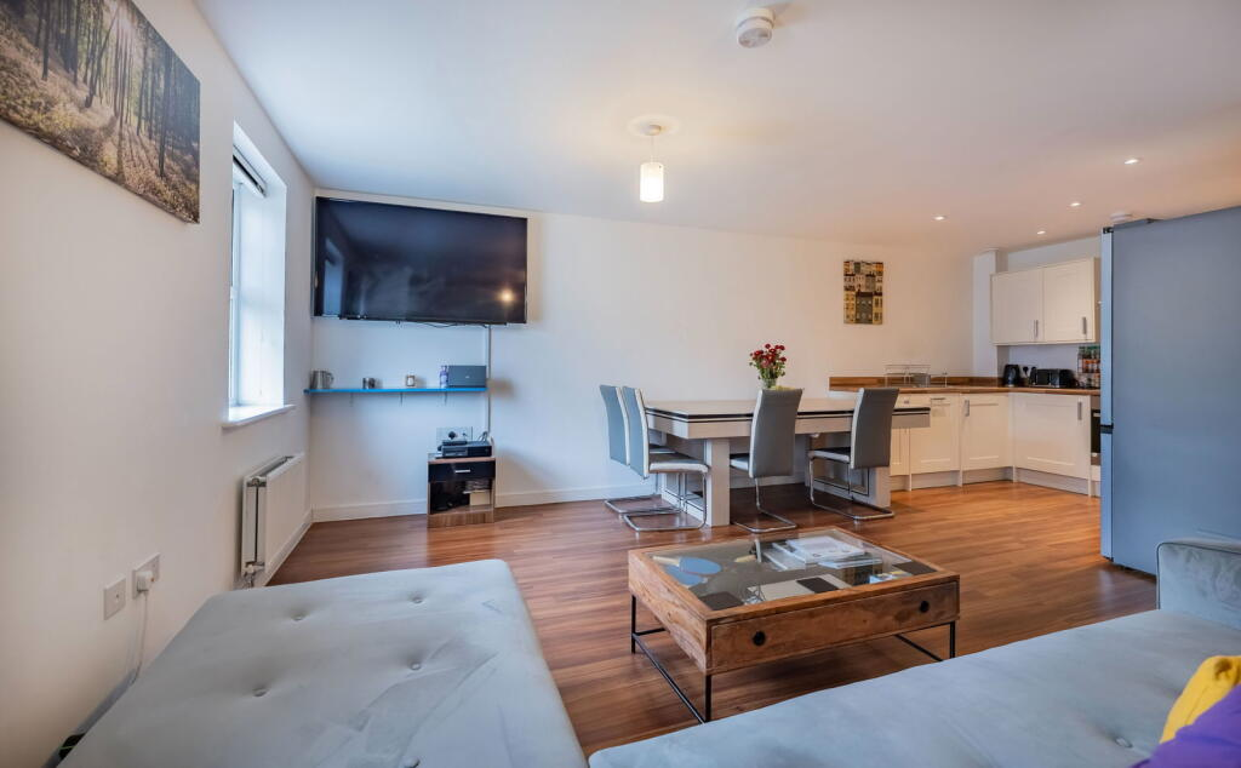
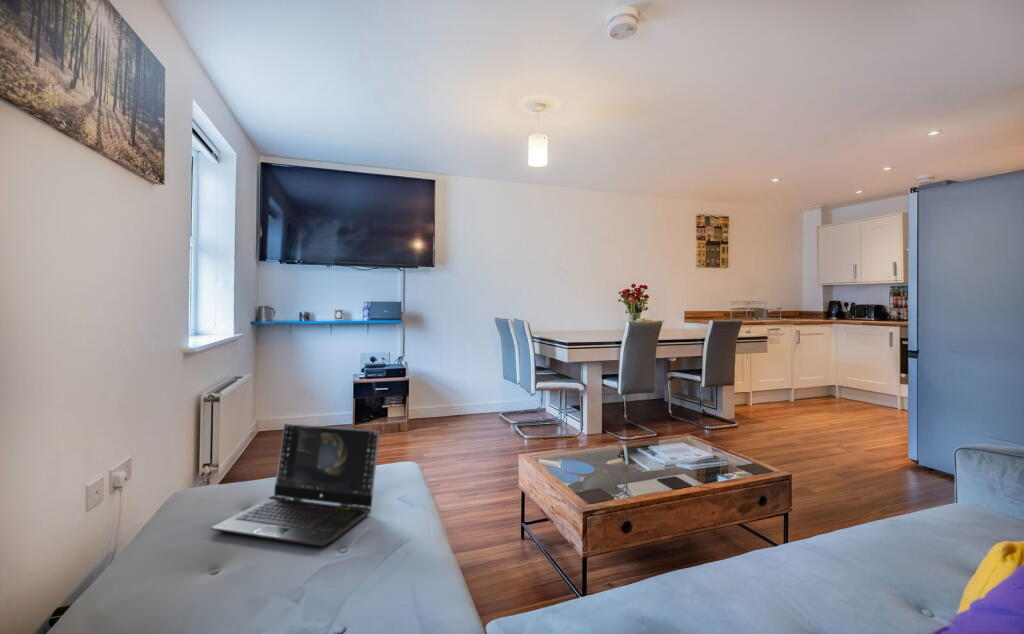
+ laptop computer (301, 478)
